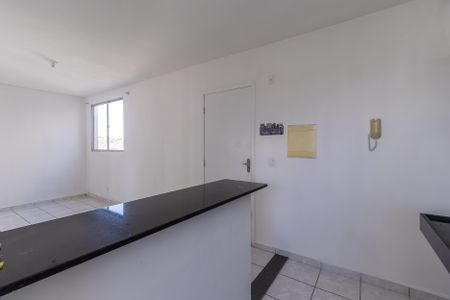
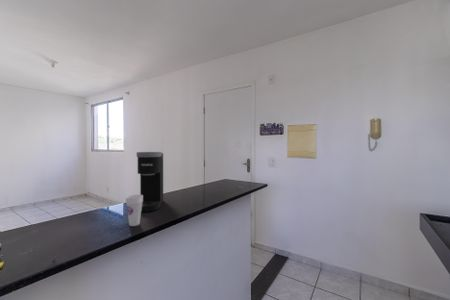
+ cup (134, 210)
+ coffee maker (151, 178)
